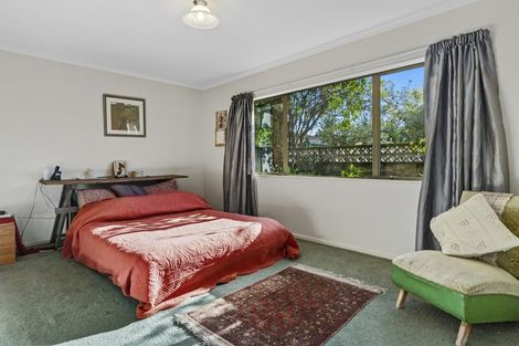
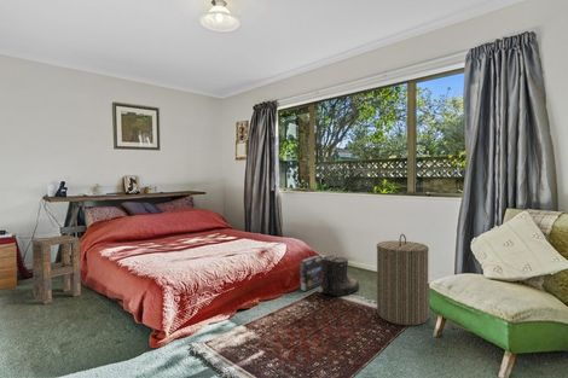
+ boots (340, 273)
+ side table (56, 267)
+ box (311, 272)
+ laundry hamper (401, 274)
